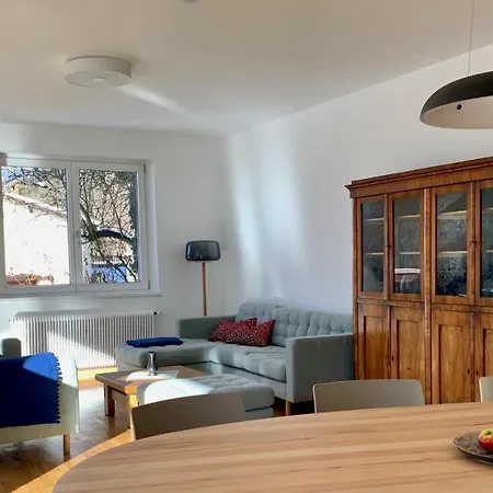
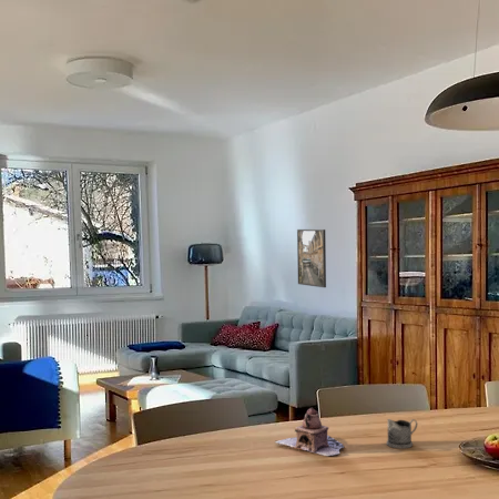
+ tea glass holder (403, 430)
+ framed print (310, 257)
+ teapot (314, 427)
